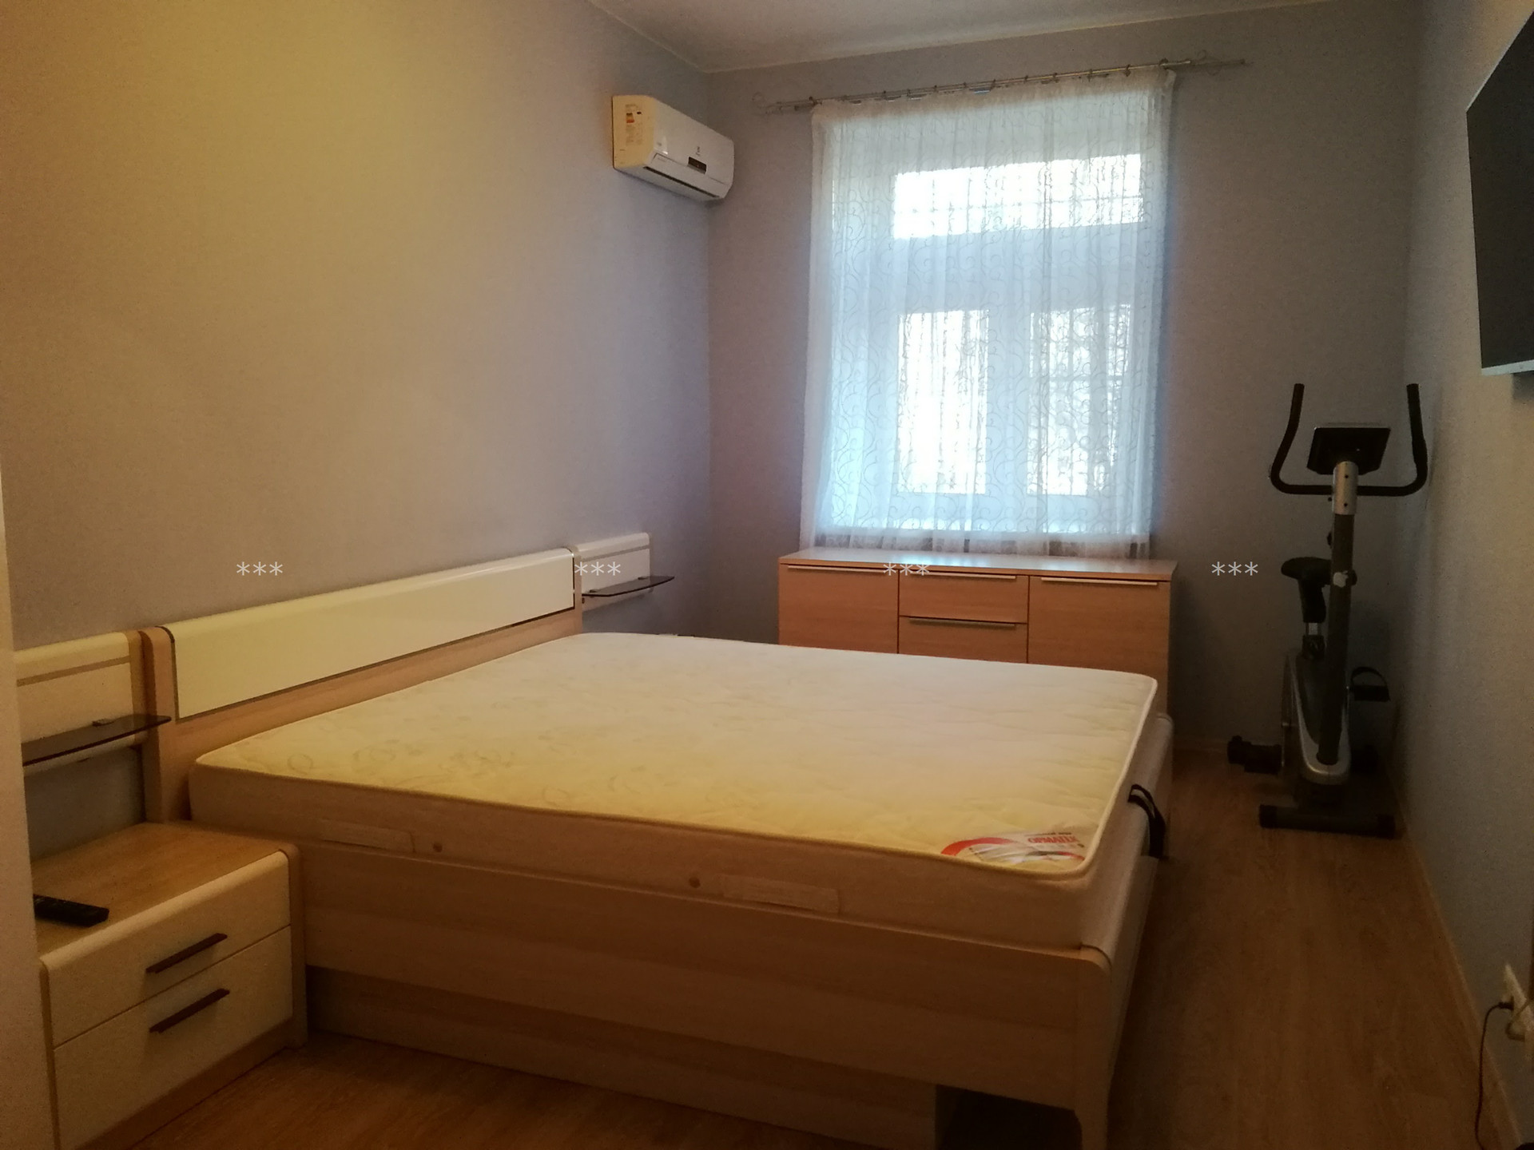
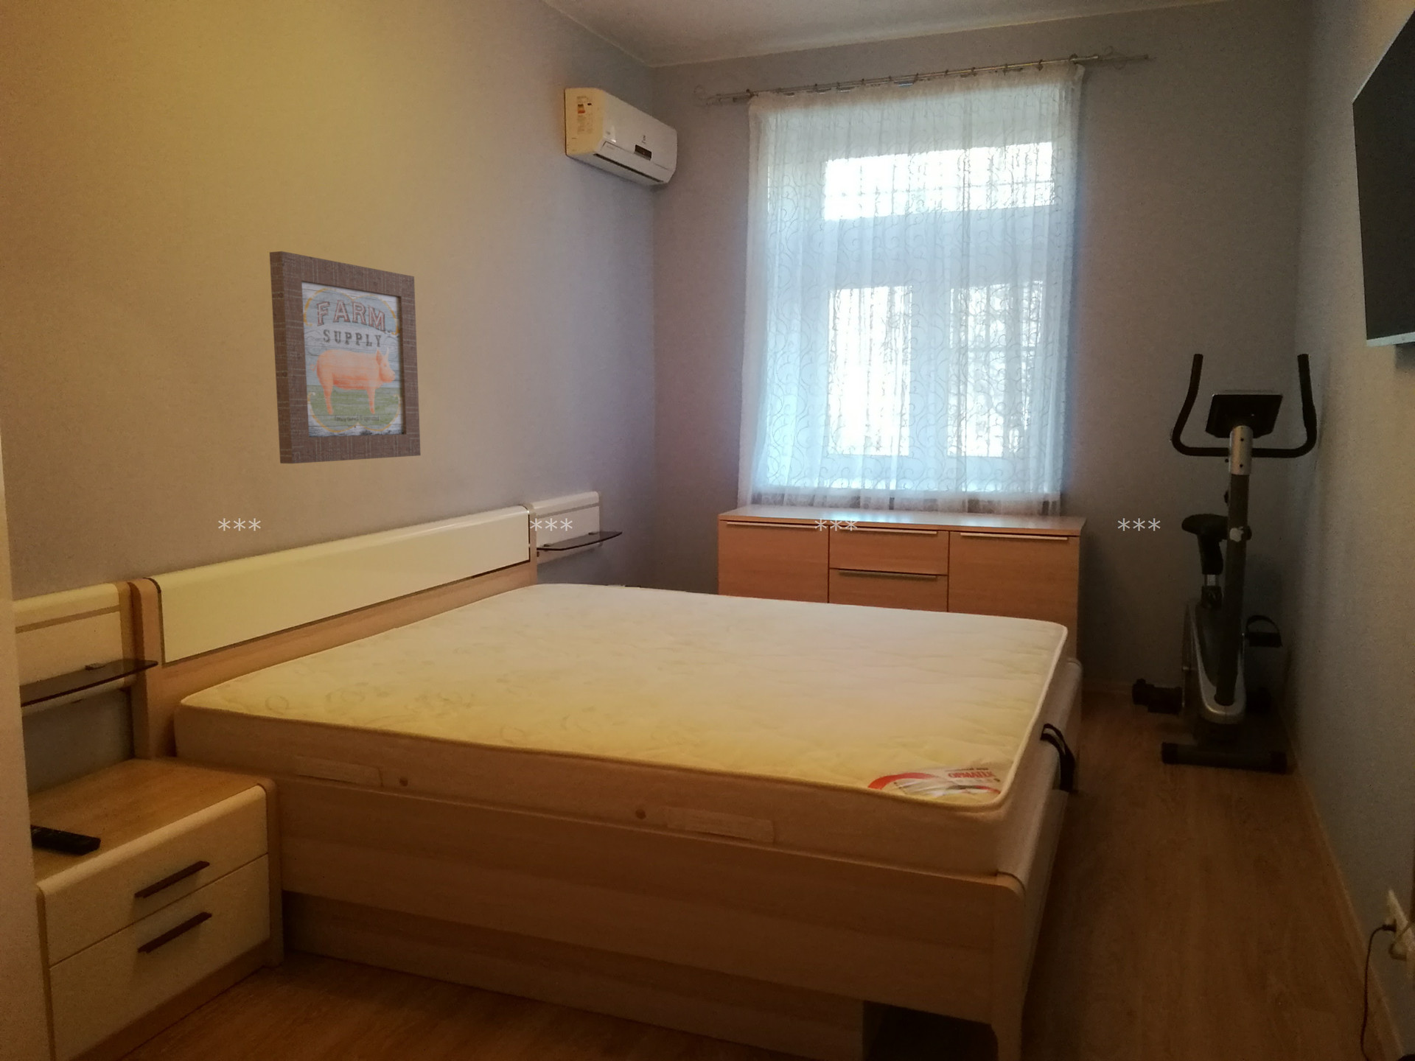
+ wall art (352, 362)
